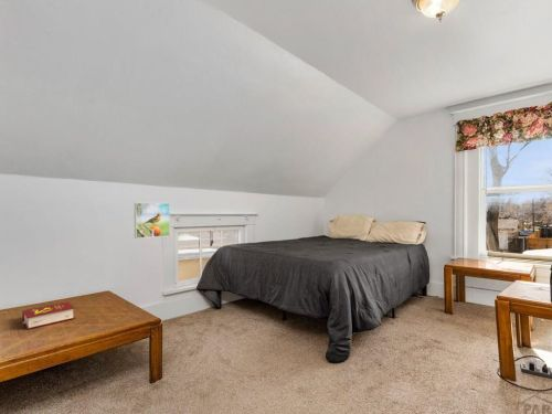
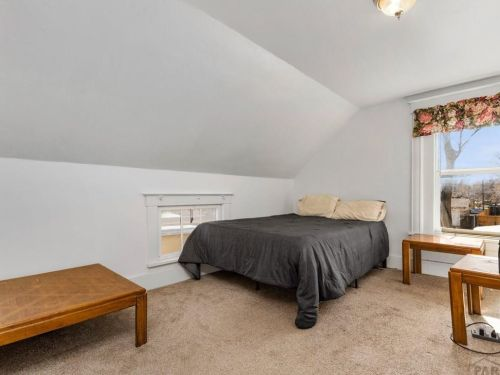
- book (49, 314)
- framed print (152, 220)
